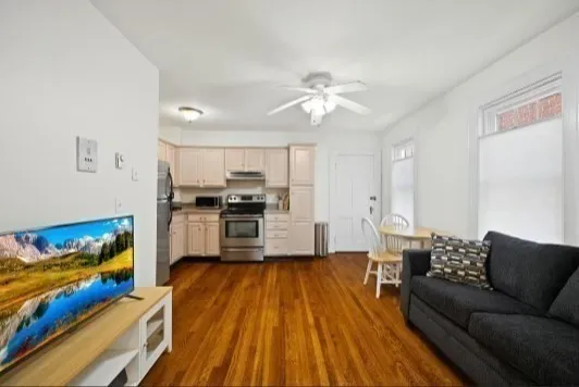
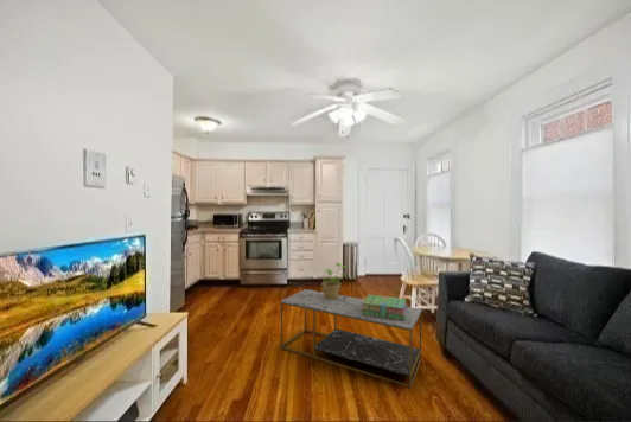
+ stack of books (384, 306)
+ potted plant (331, 281)
+ coffee table (345, 331)
